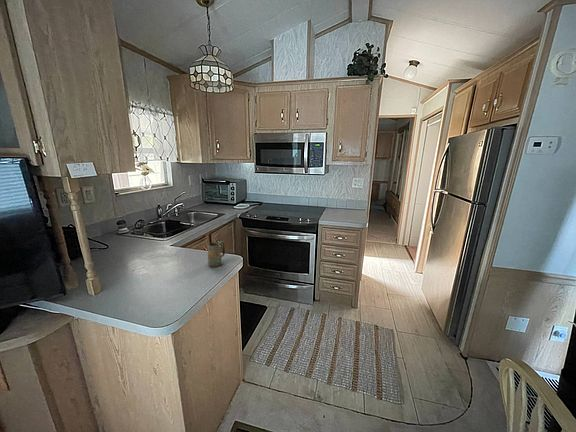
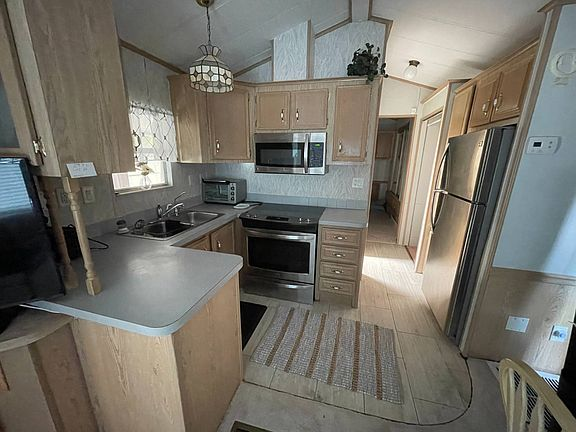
- mug (216, 253)
